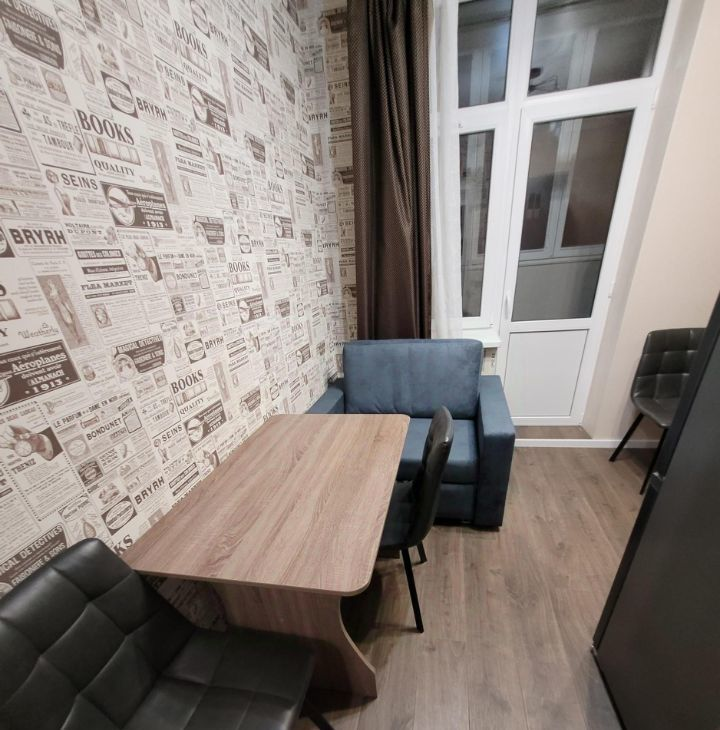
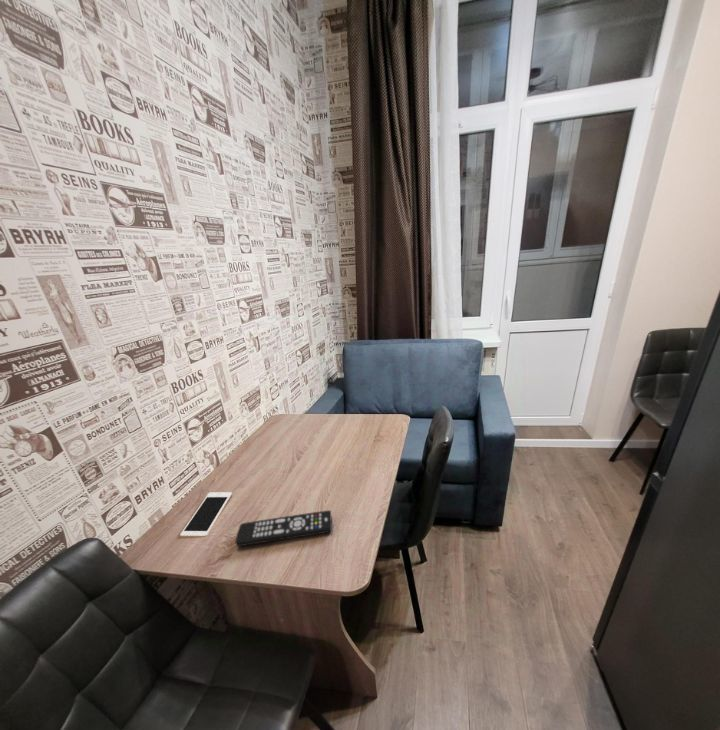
+ remote control (285, 528)
+ cell phone (207, 512)
